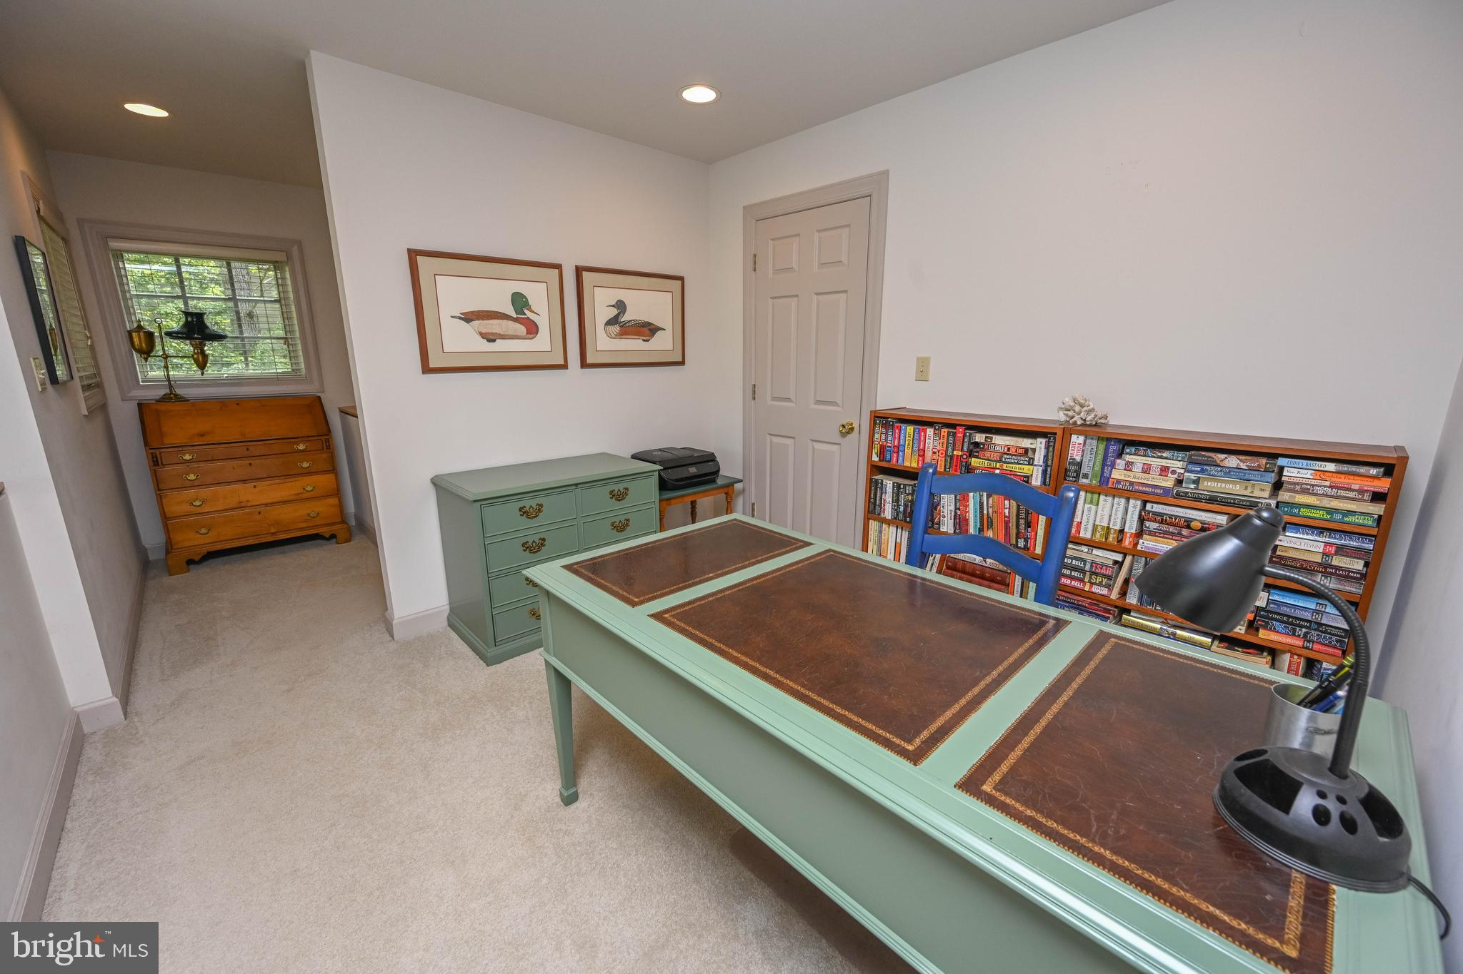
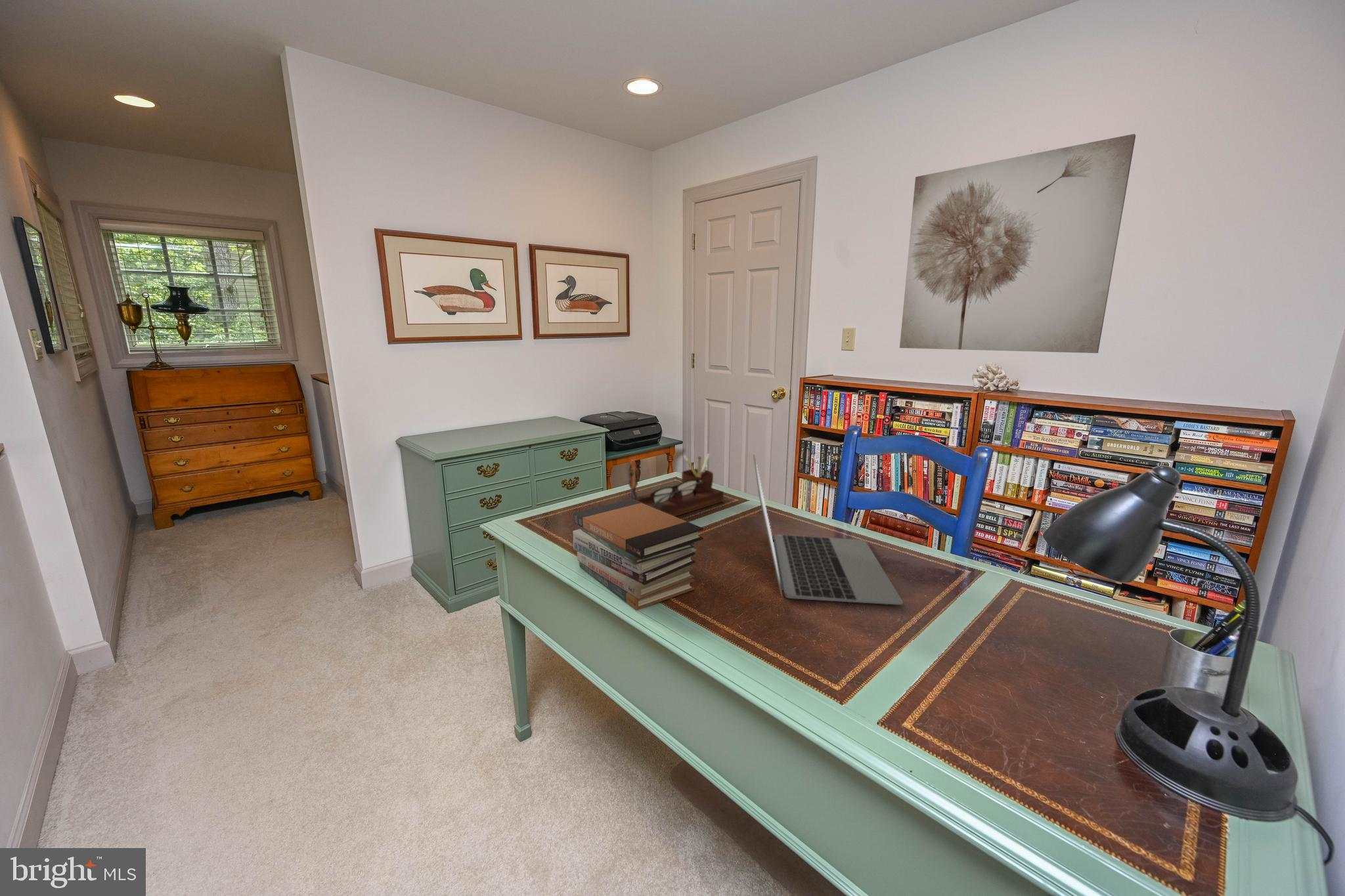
+ laptop (819, 537)
+ wall art (1000, 257)
+ book stack (634, 548)
+ desk organizer (673, 486)
